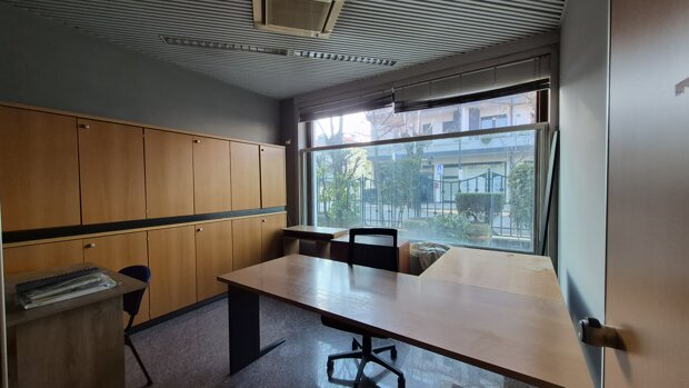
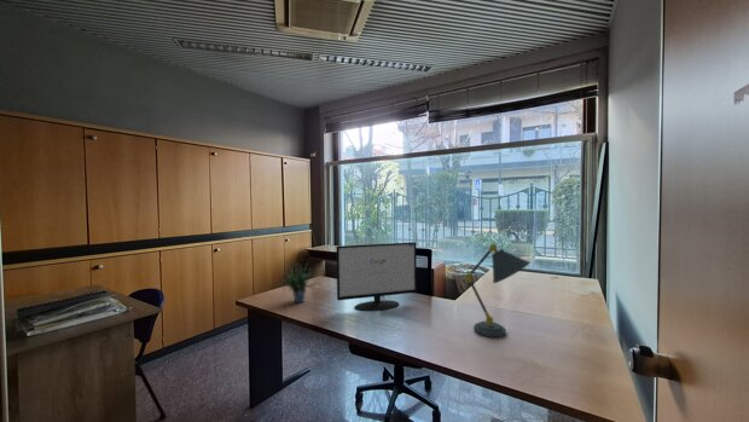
+ potted plant (300, 277)
+ computer monitor (377, 274)
+ desk lamp (495, 282)
